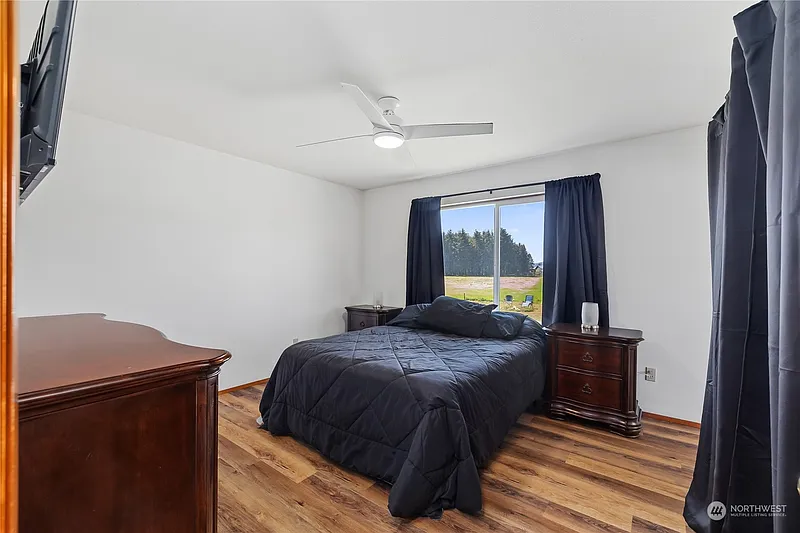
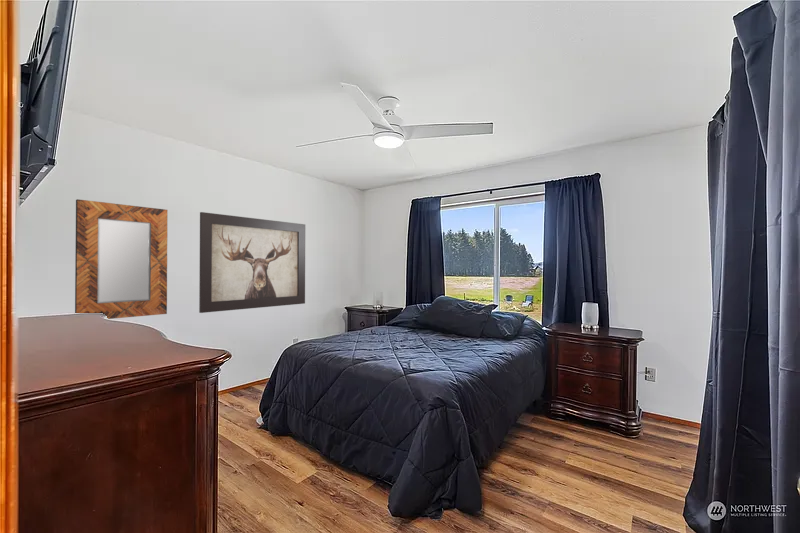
+ home mirror (124, 261)
+ wall art (258, 263)
